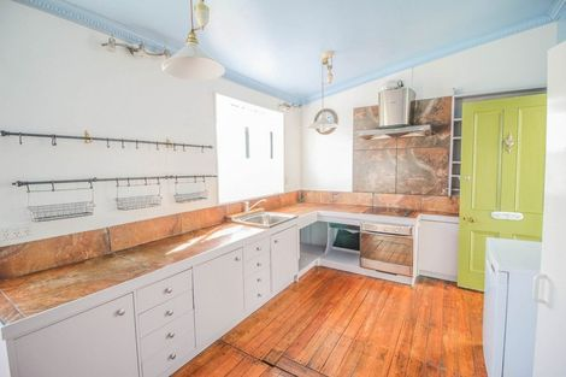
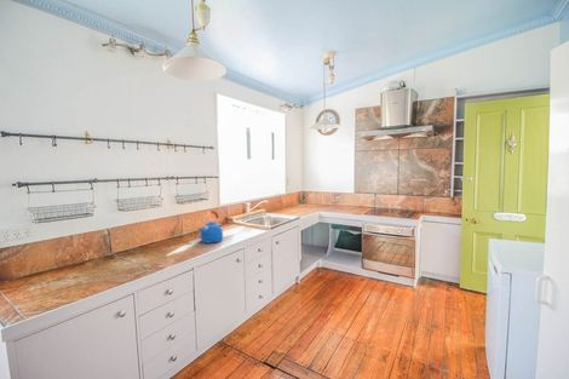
+ kettle (209, 226)
